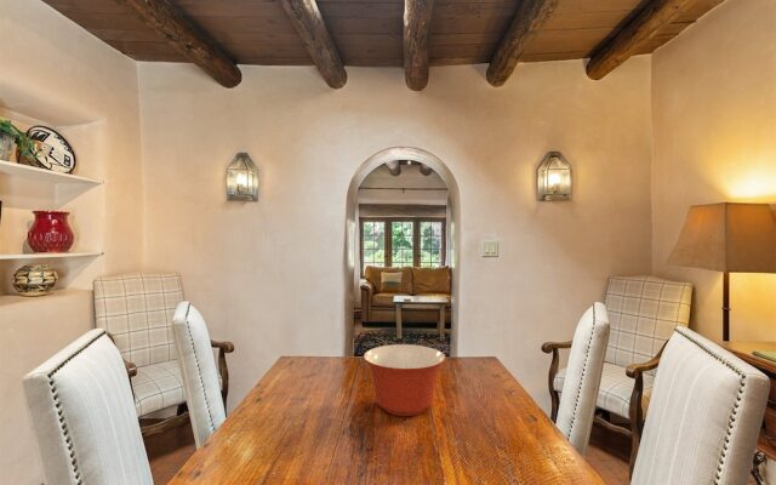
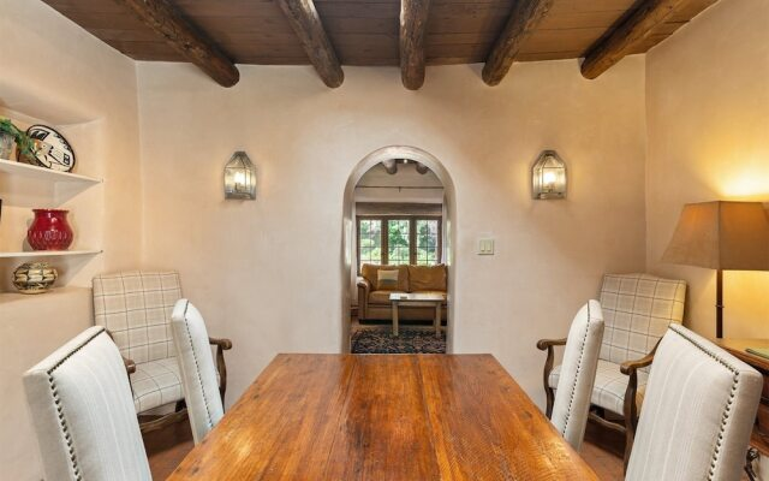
- mixing bowl (404, 381)
